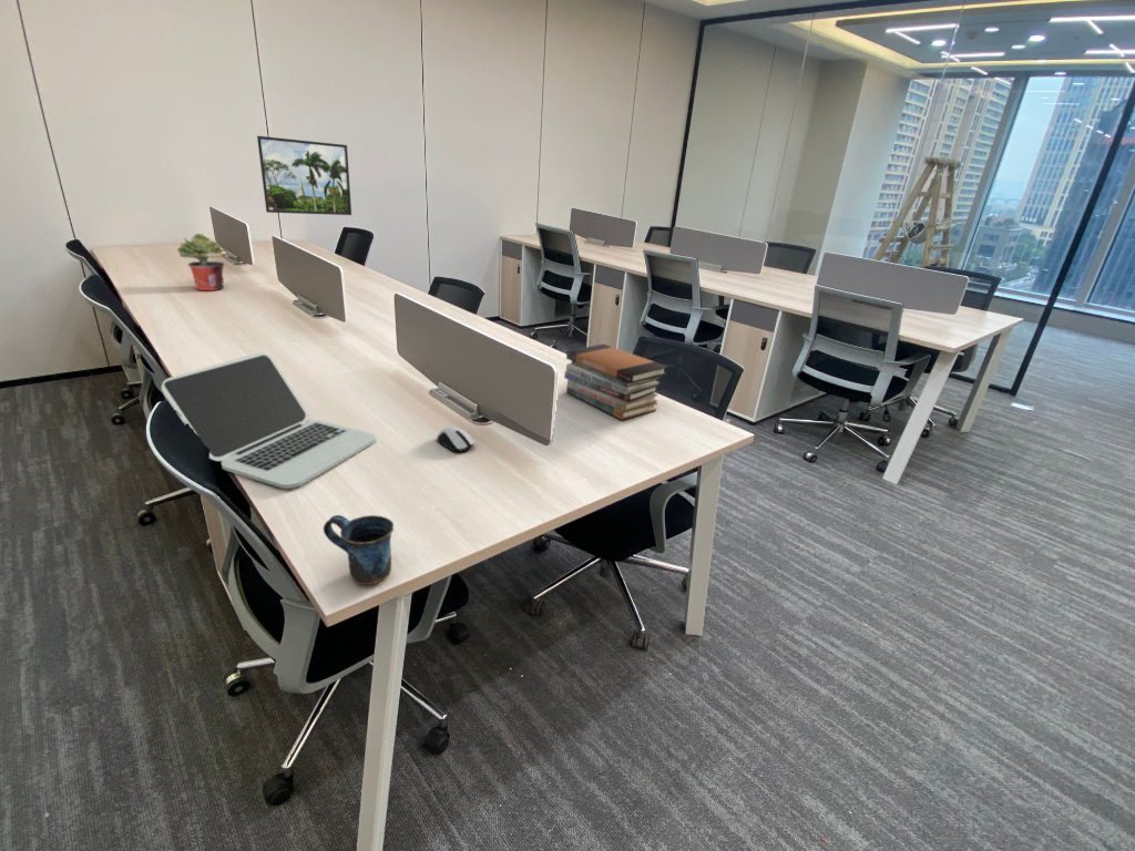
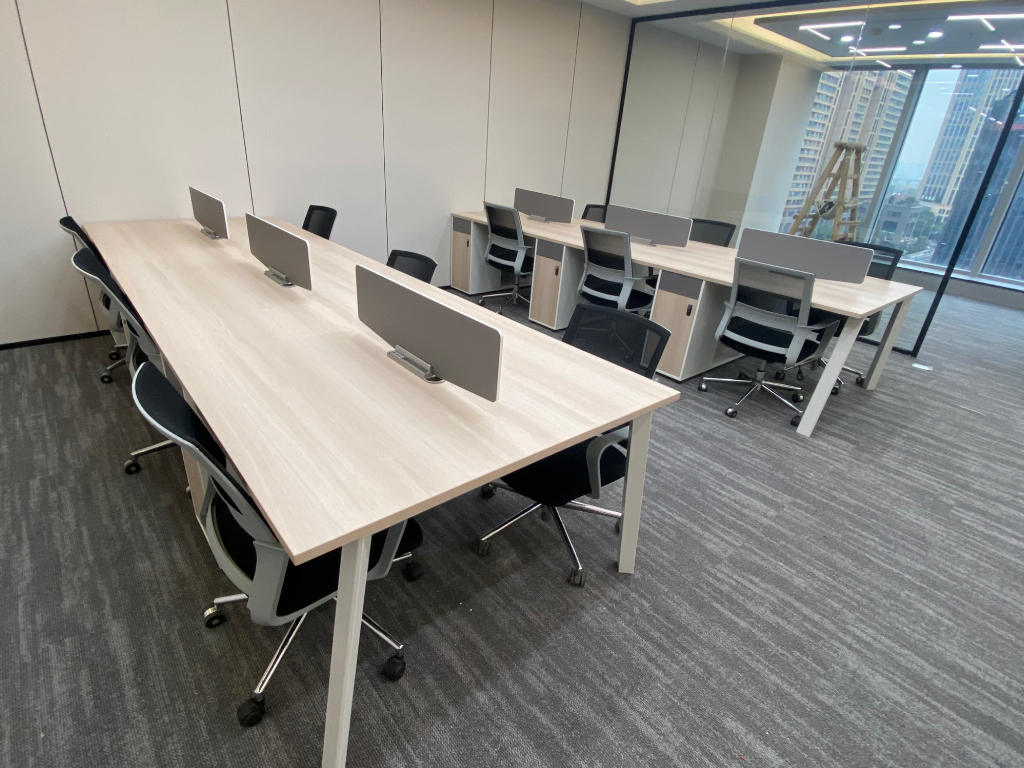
- mug (362, 546)
- laptop (277, 412)
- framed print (307, 177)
- book stack (612, 379)
- computer mouse (454, 437)
- potted plant (204, 262)
